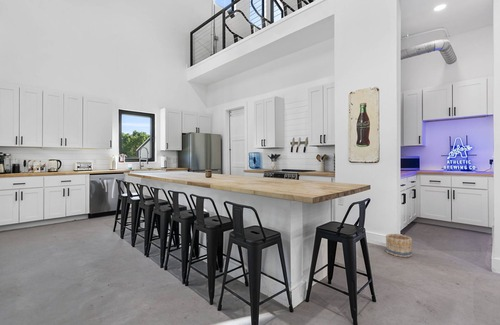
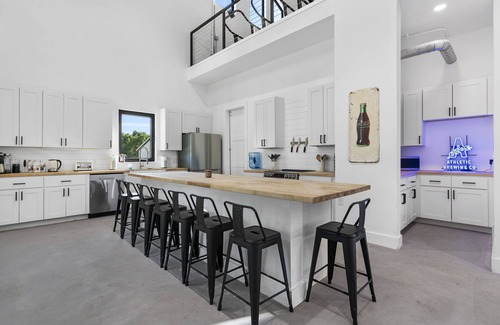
- basket (398, 244)
